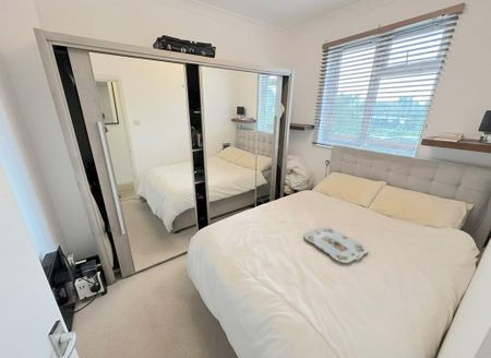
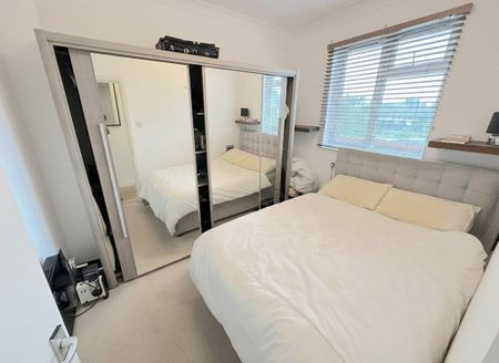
- serving tray (334, 242)
